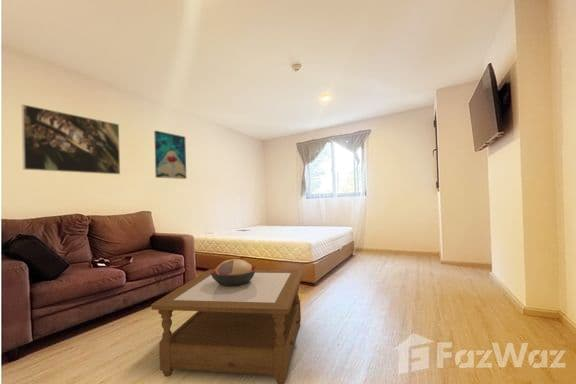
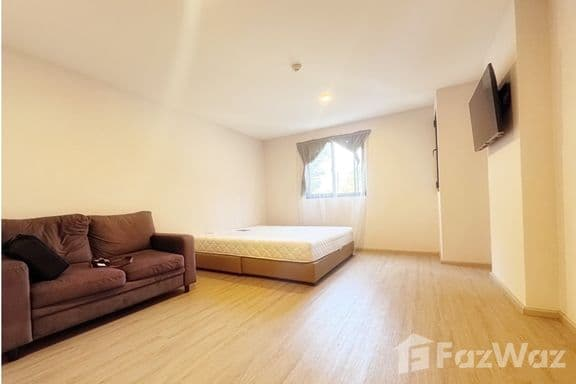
- decorative bowl (234, 270)
- wall art (171, 156)
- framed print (77, 143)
- coffee table (240, 316)
